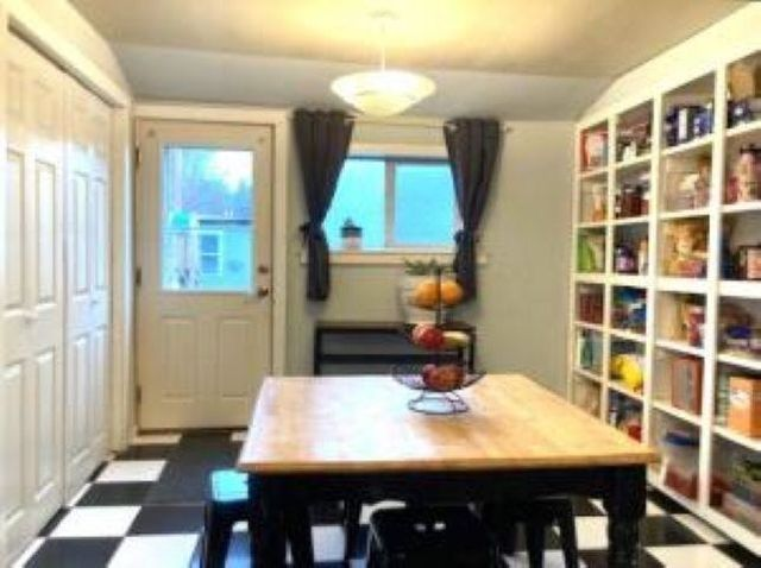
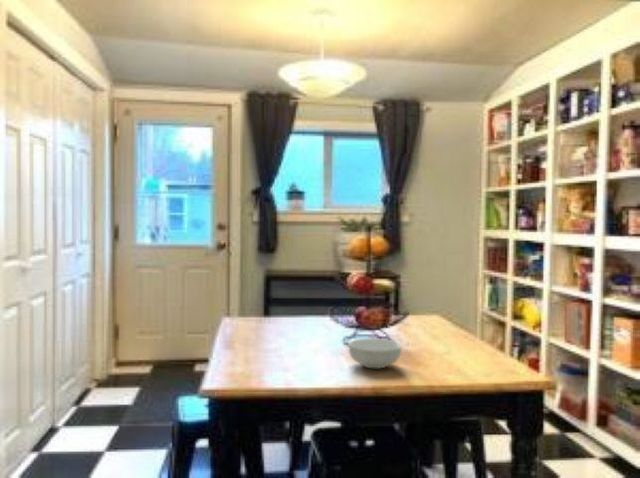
+ cereal bowl (374, 354)
